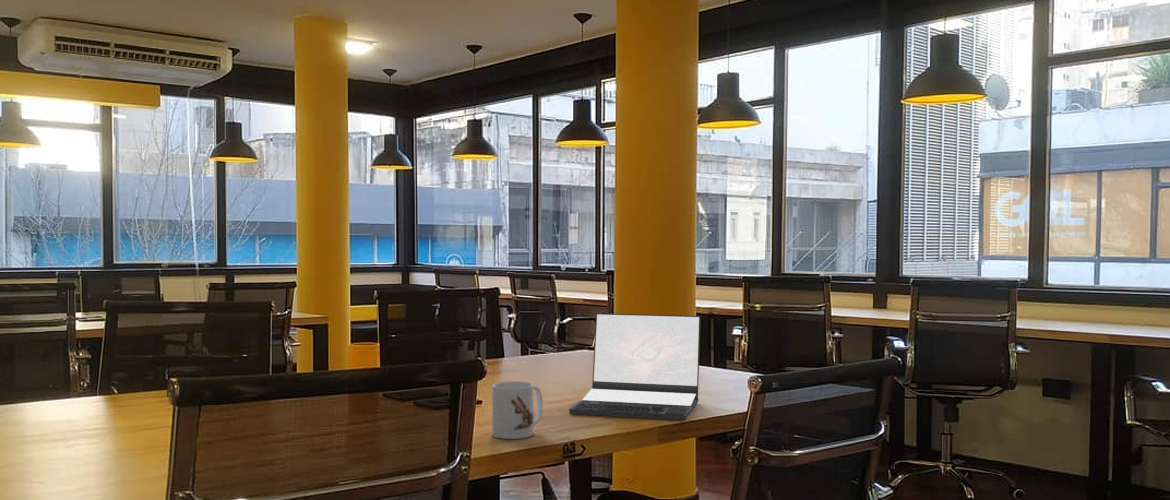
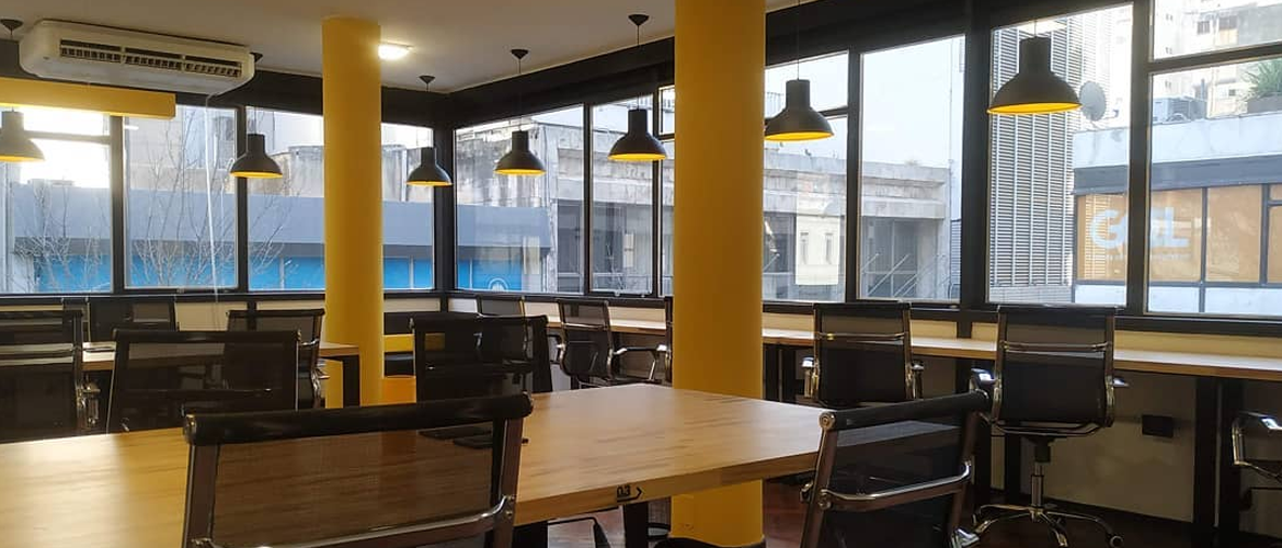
- mug (519, 408)
- laptop (637, 362)
